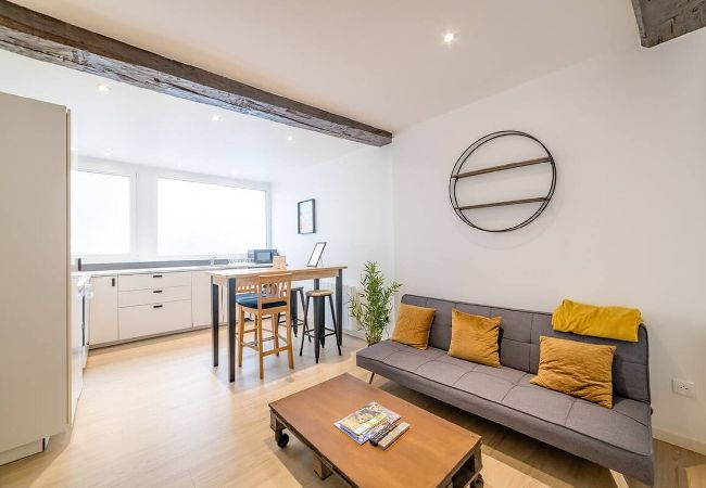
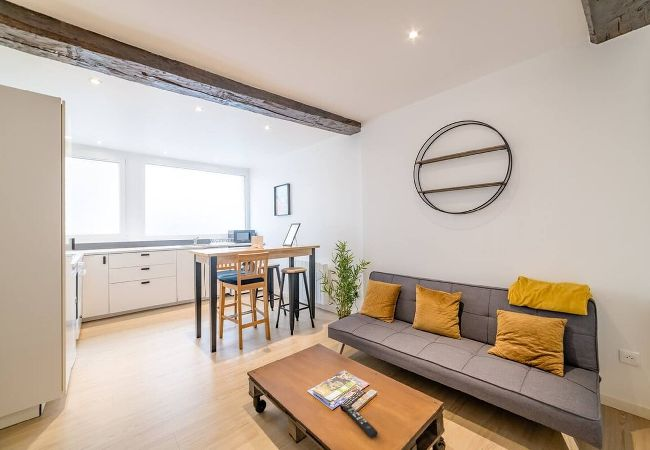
+ remote control (359, 419)
